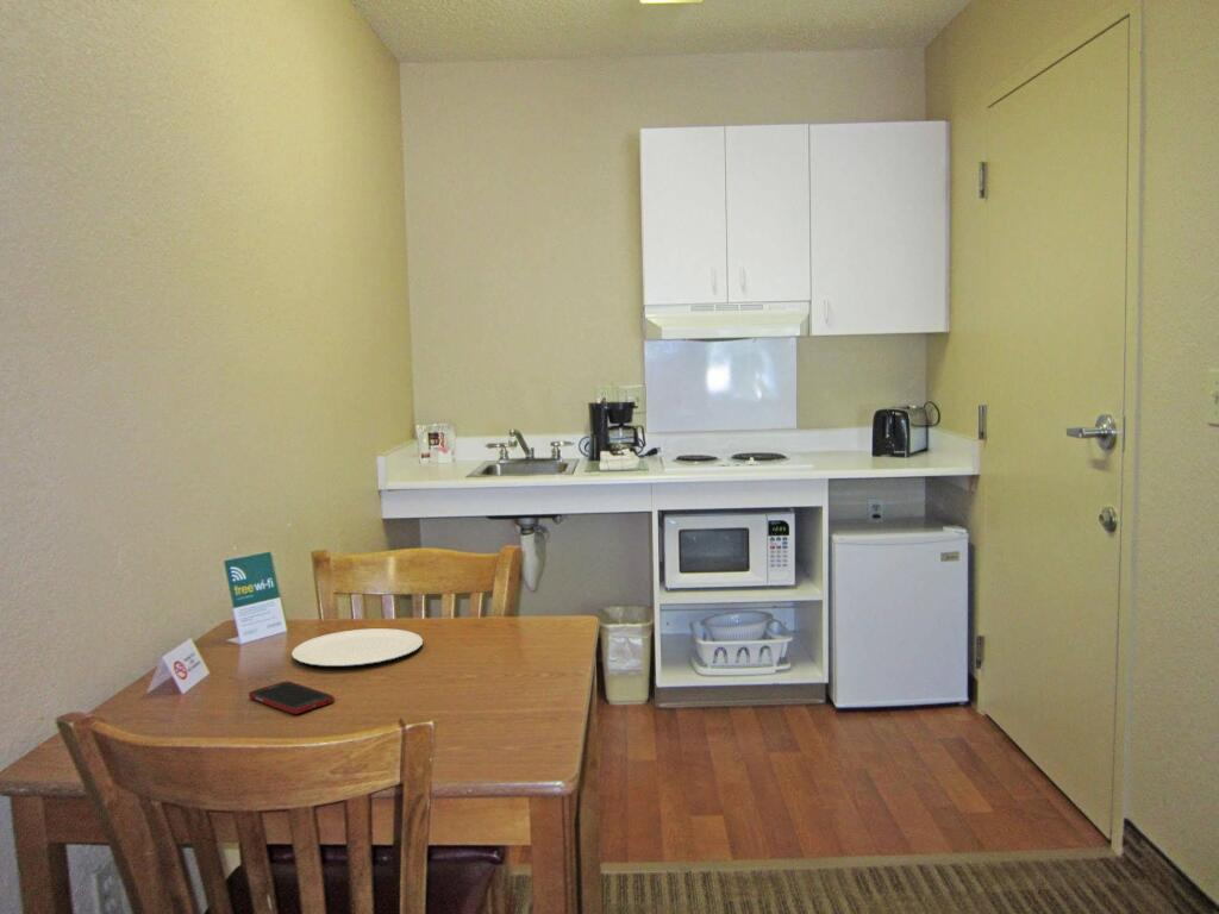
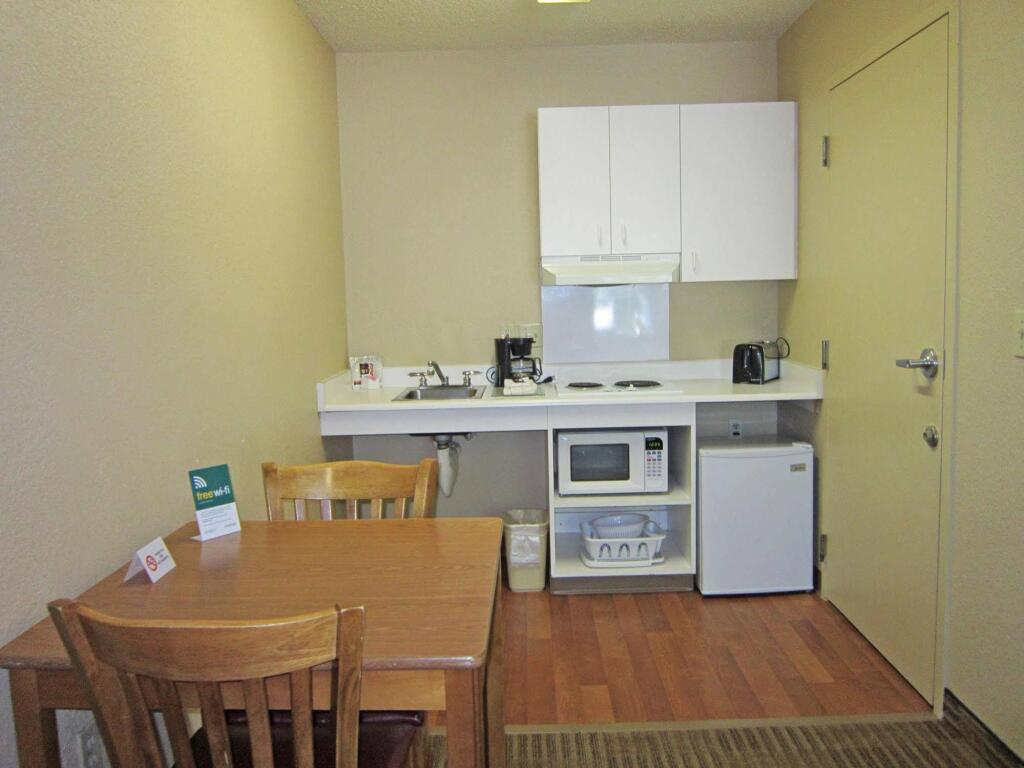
- plate (358, 647)
- cell phone (290, 696)
